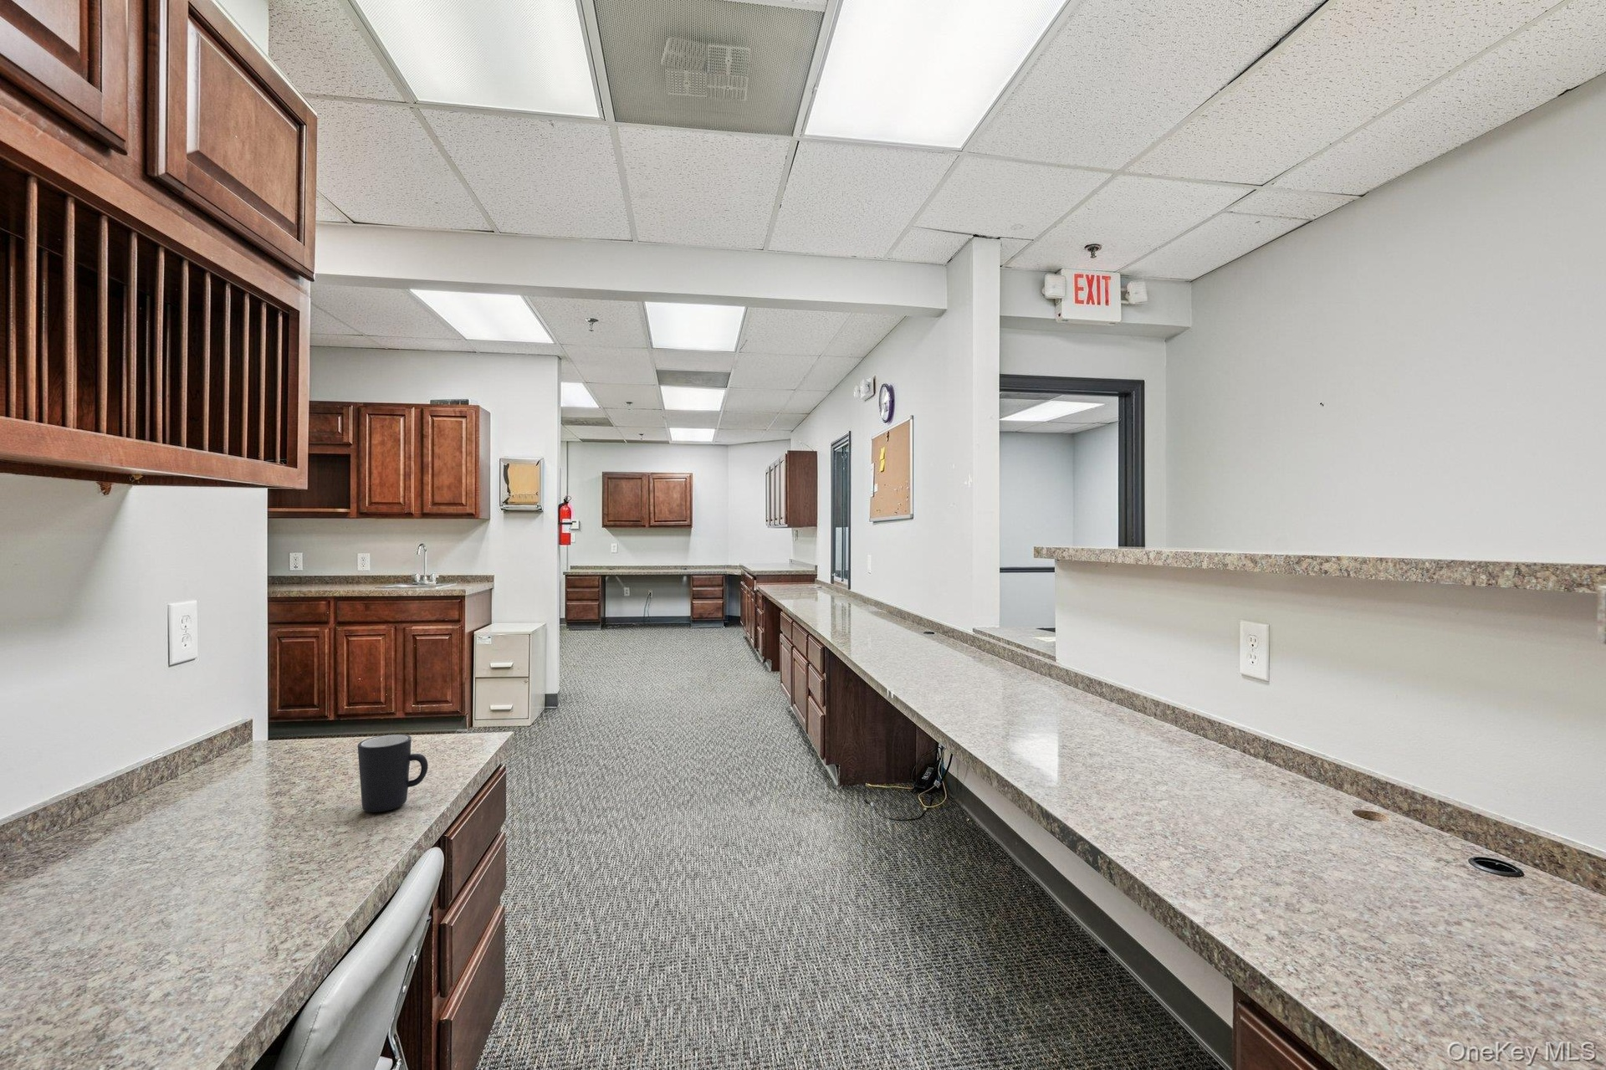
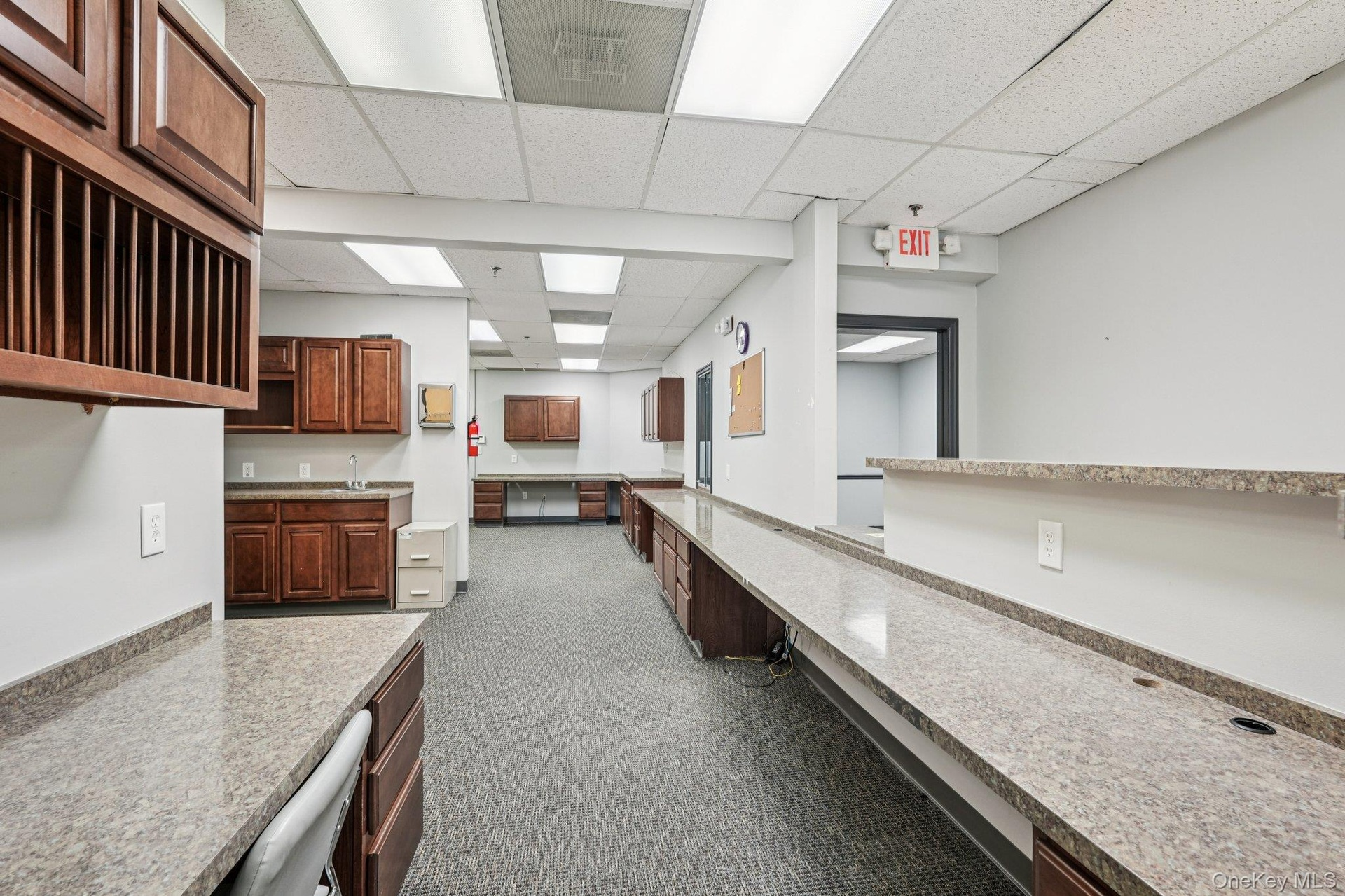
- mug (393, 773)
